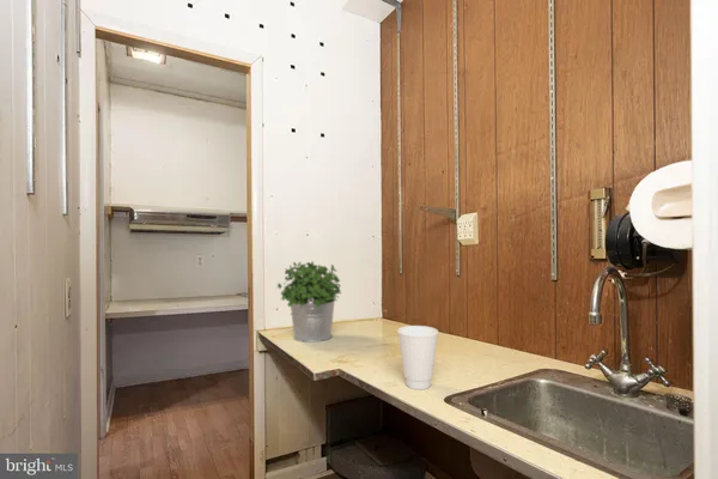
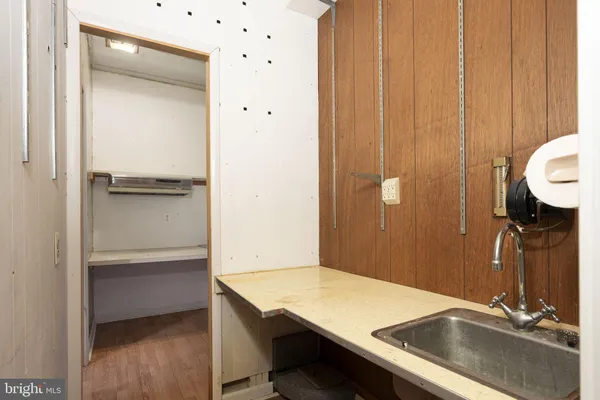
- potted plant (309, 299)
- cup (418, 357)
